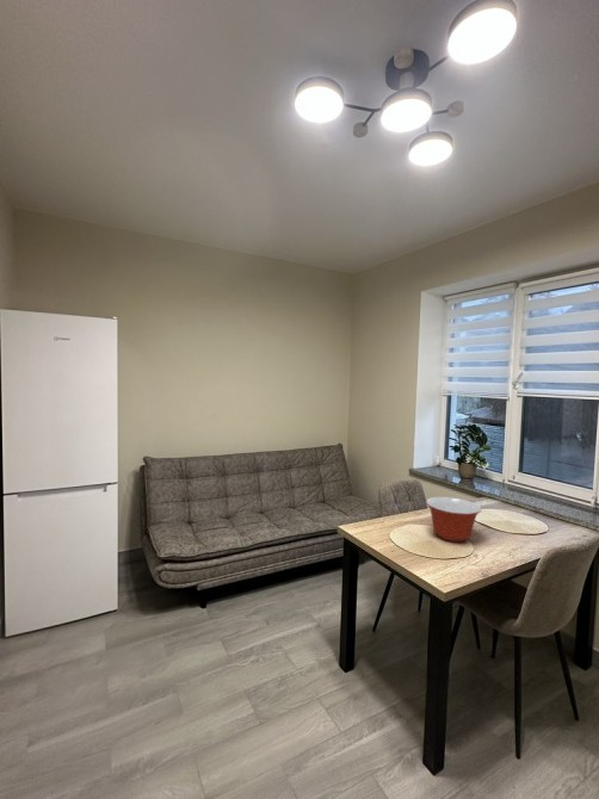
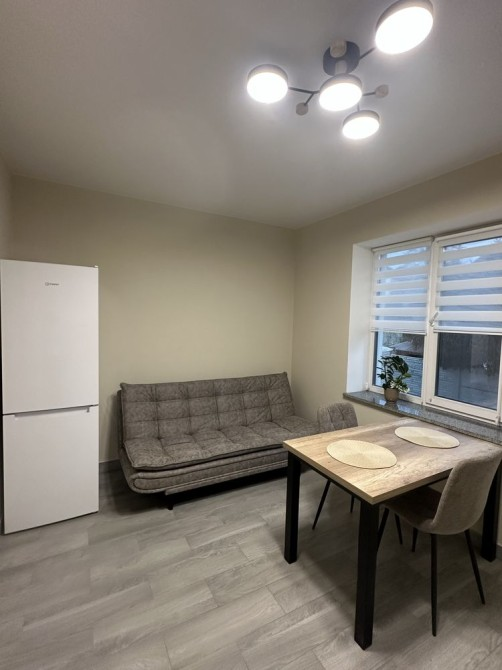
- mixing bowl (452, 520)
